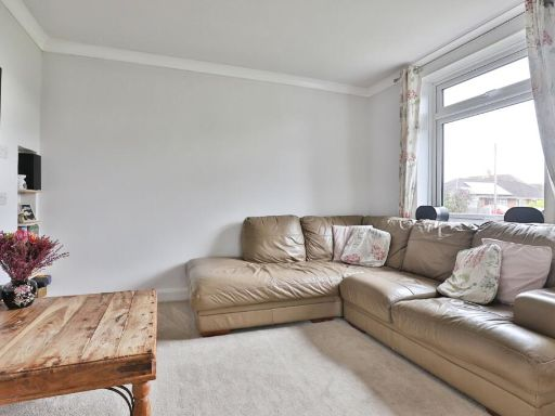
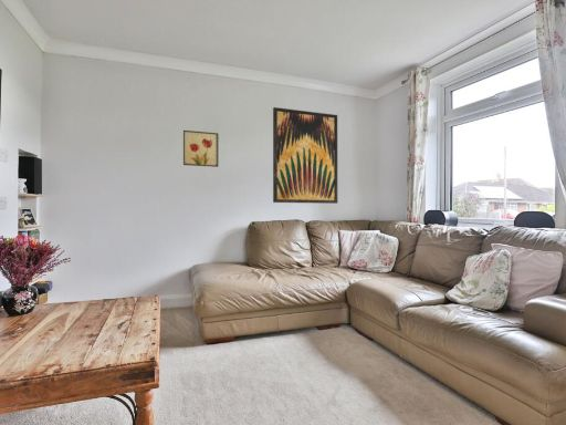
+ wall art (306, 157)
+ wall art (200, 148)
